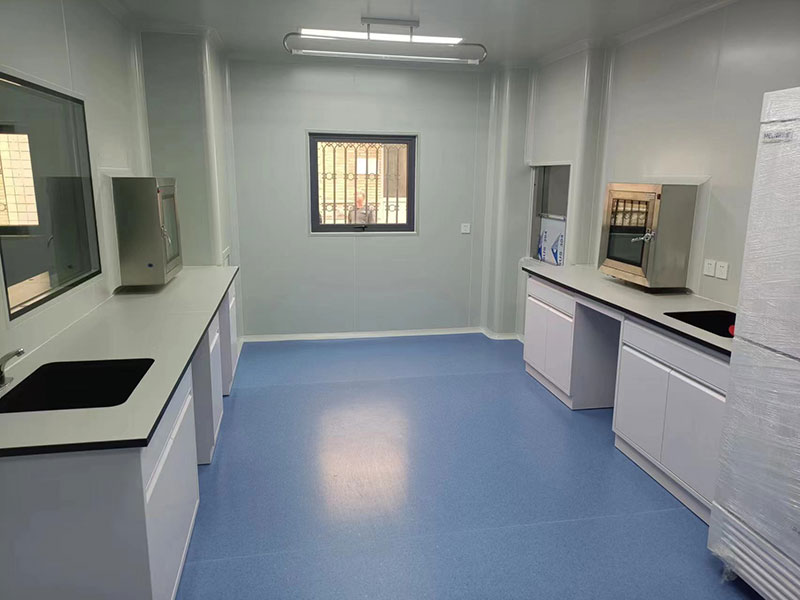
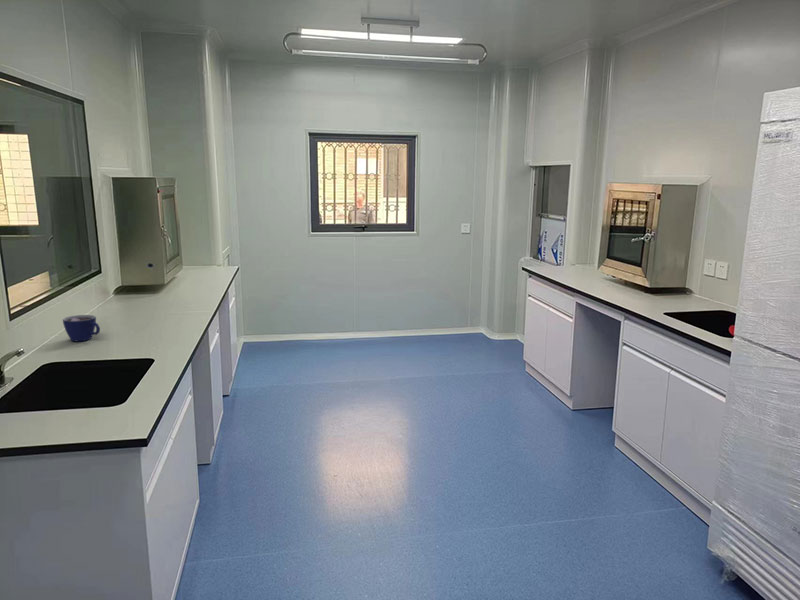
+ cup (84, 328)
